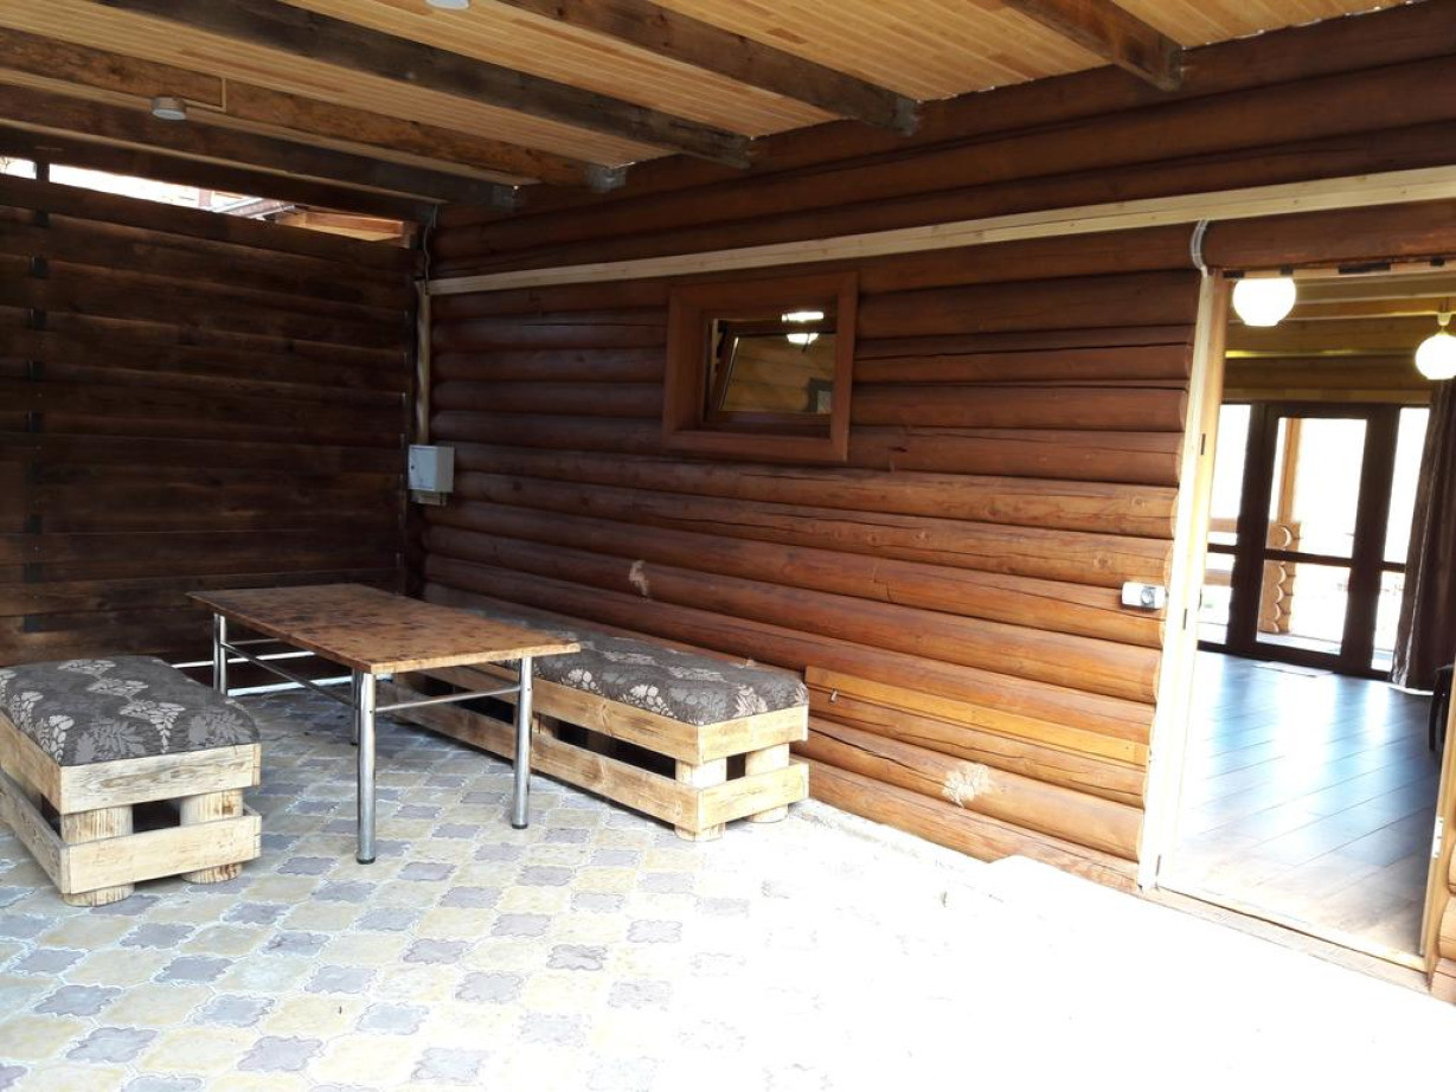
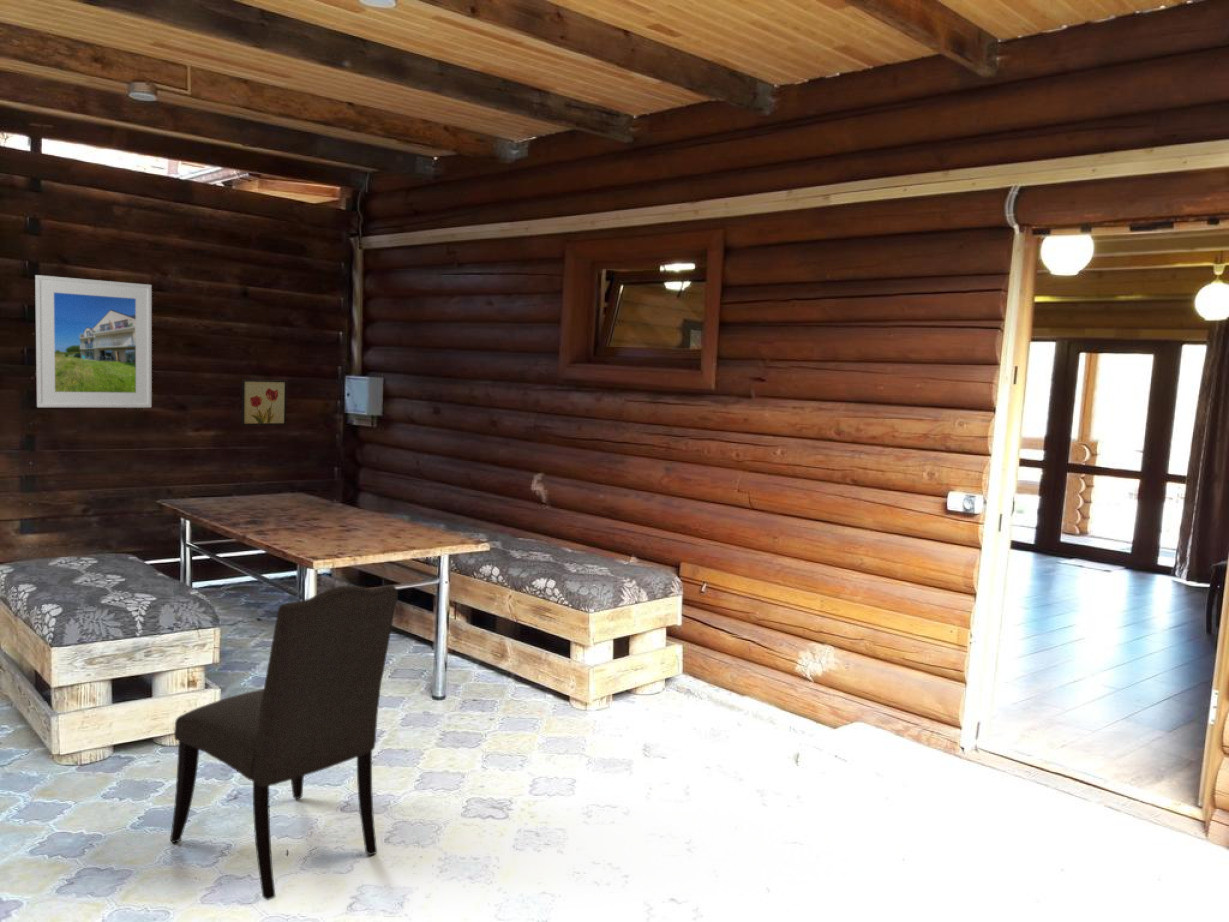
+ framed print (95, 344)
+ wall art (263, 402)
+ chair (287, 711)
